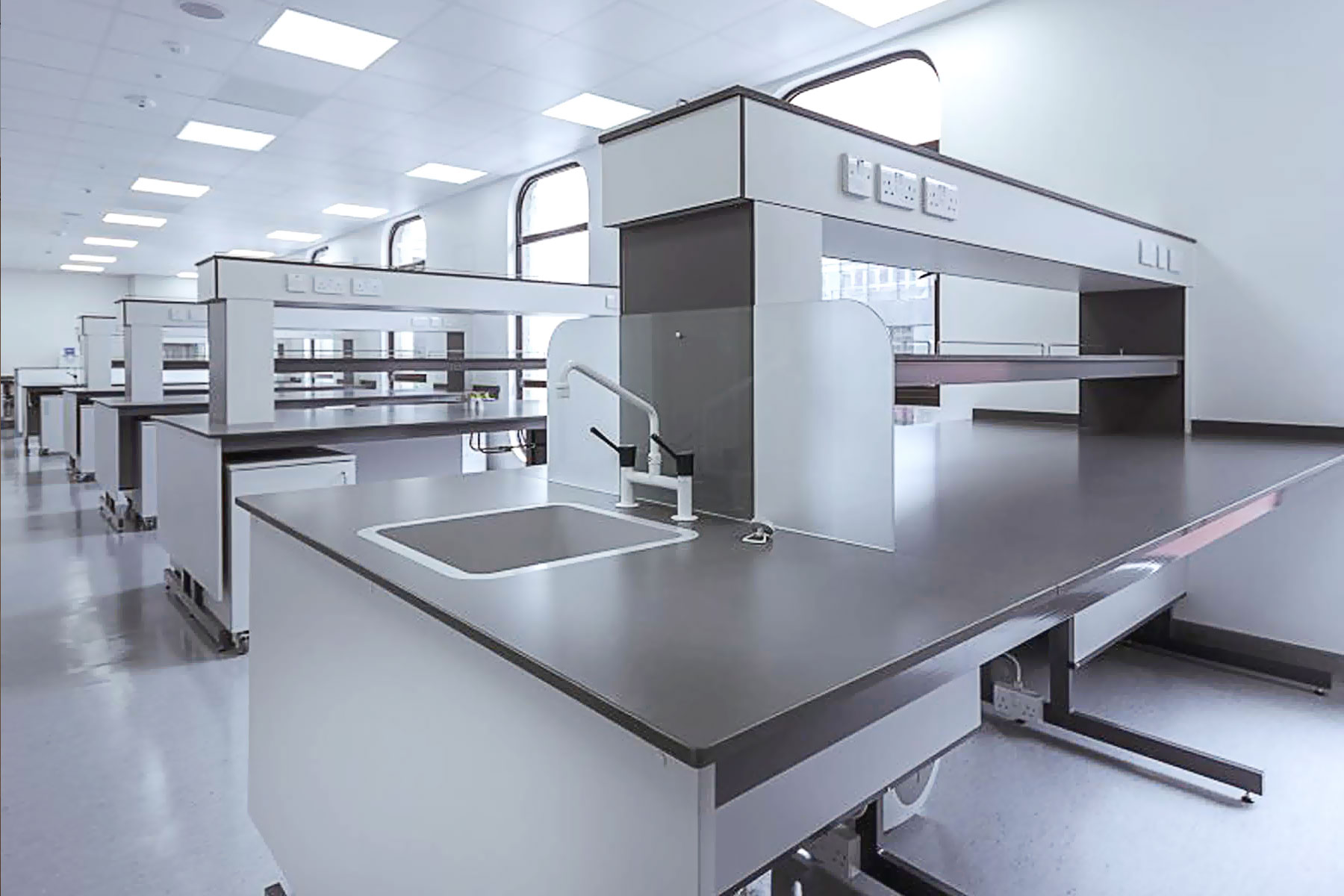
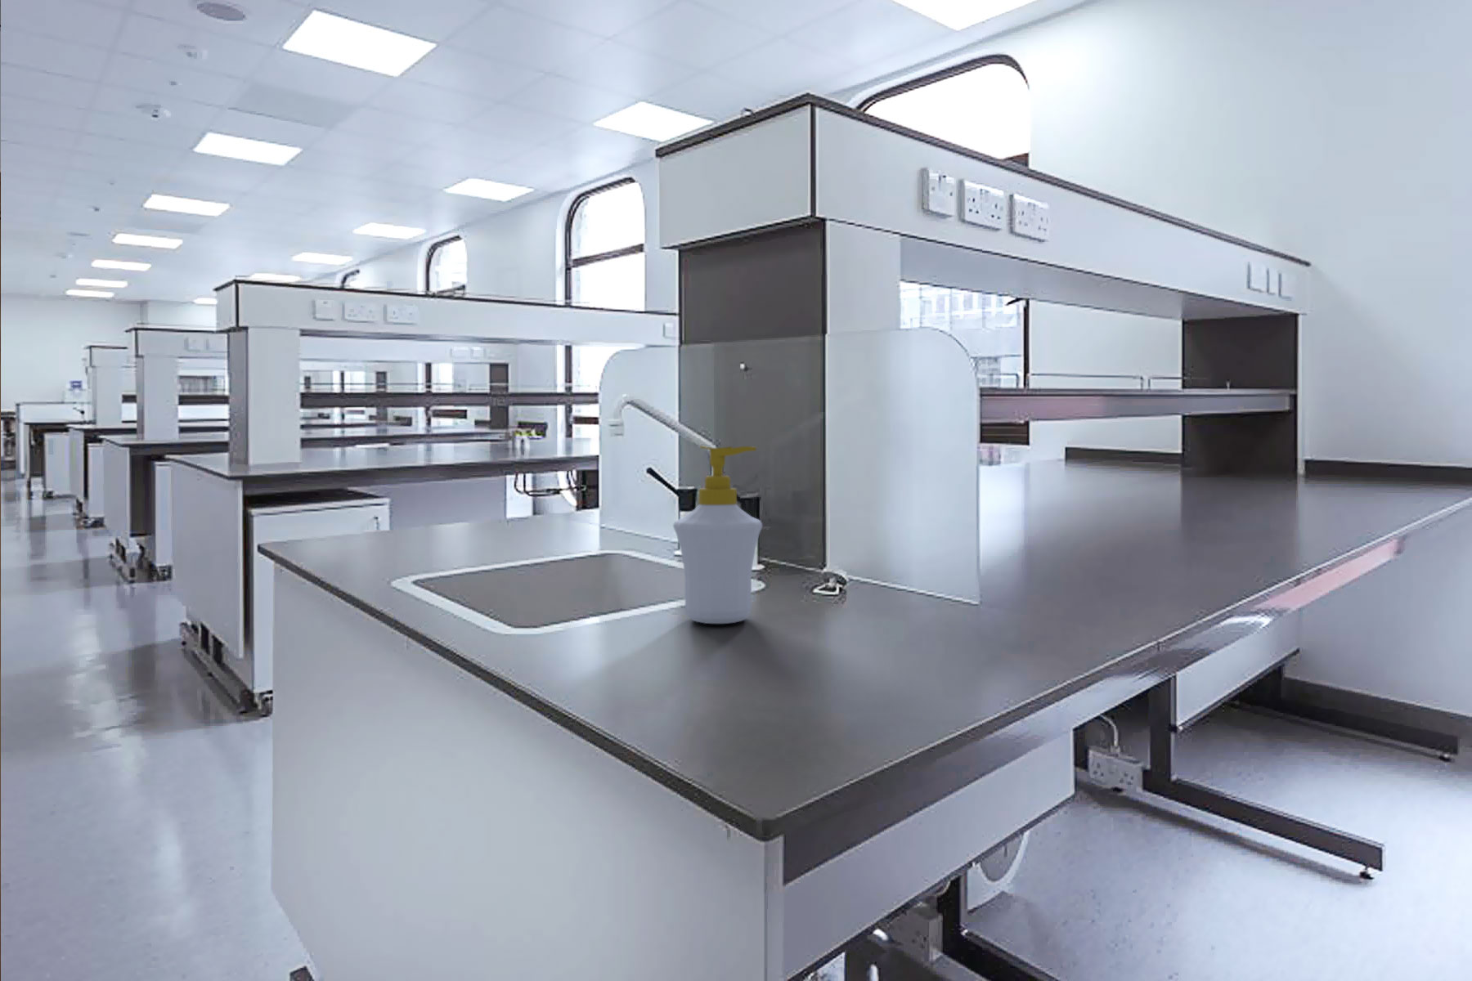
+ soap bottle (717, 532)
